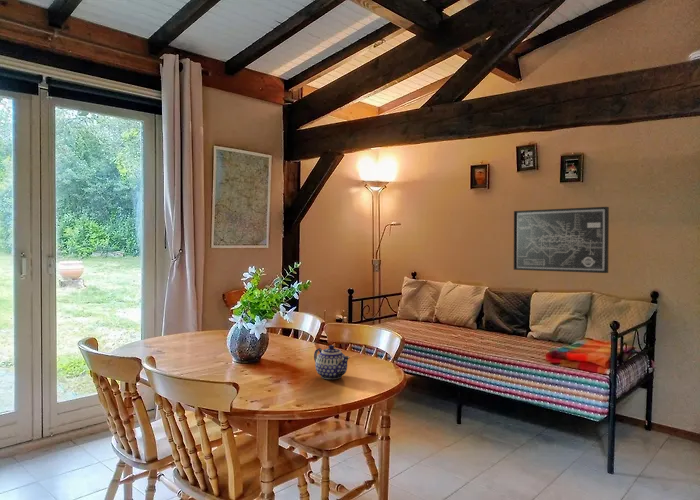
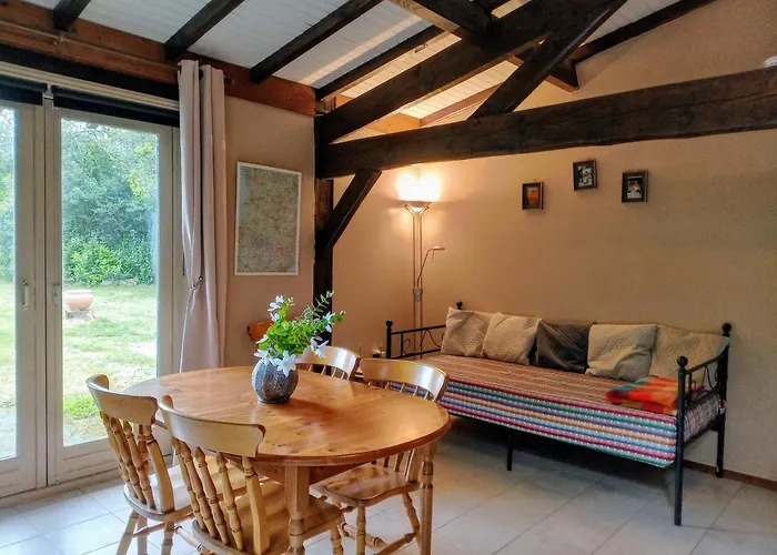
- teapot (331, 361)
- wall art (558, 240)
